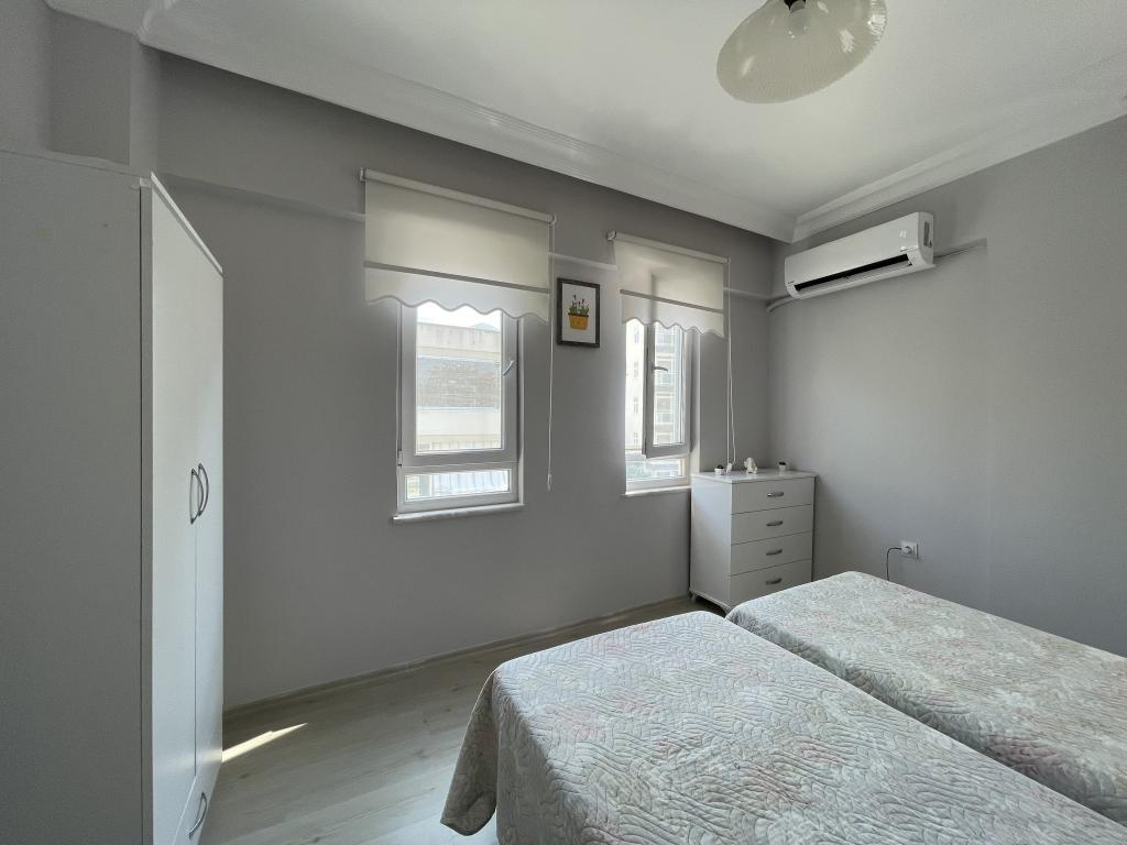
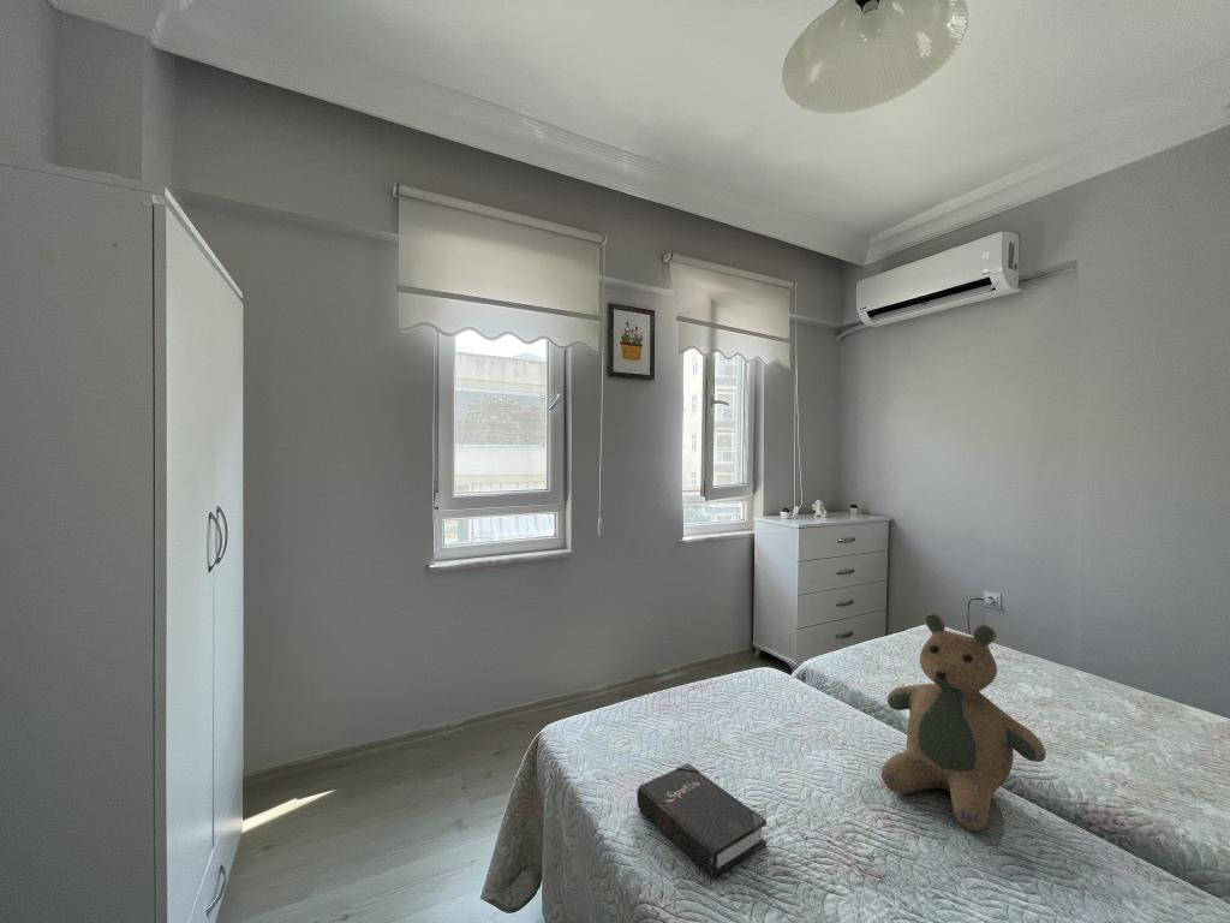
+ teddy bear (948, 708)
+ hardback book (698, 814)
